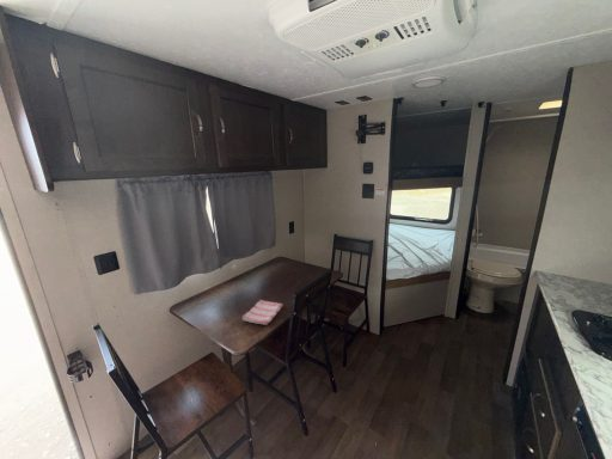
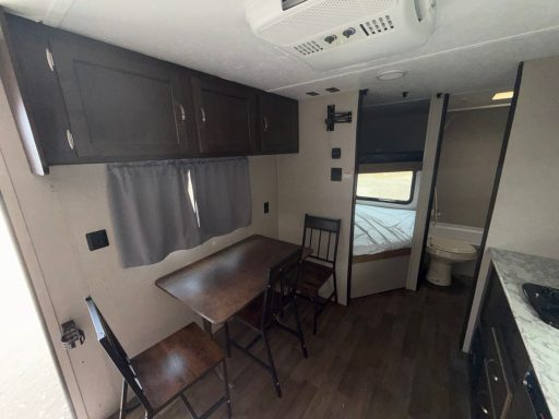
- dish towel (263, 311)
